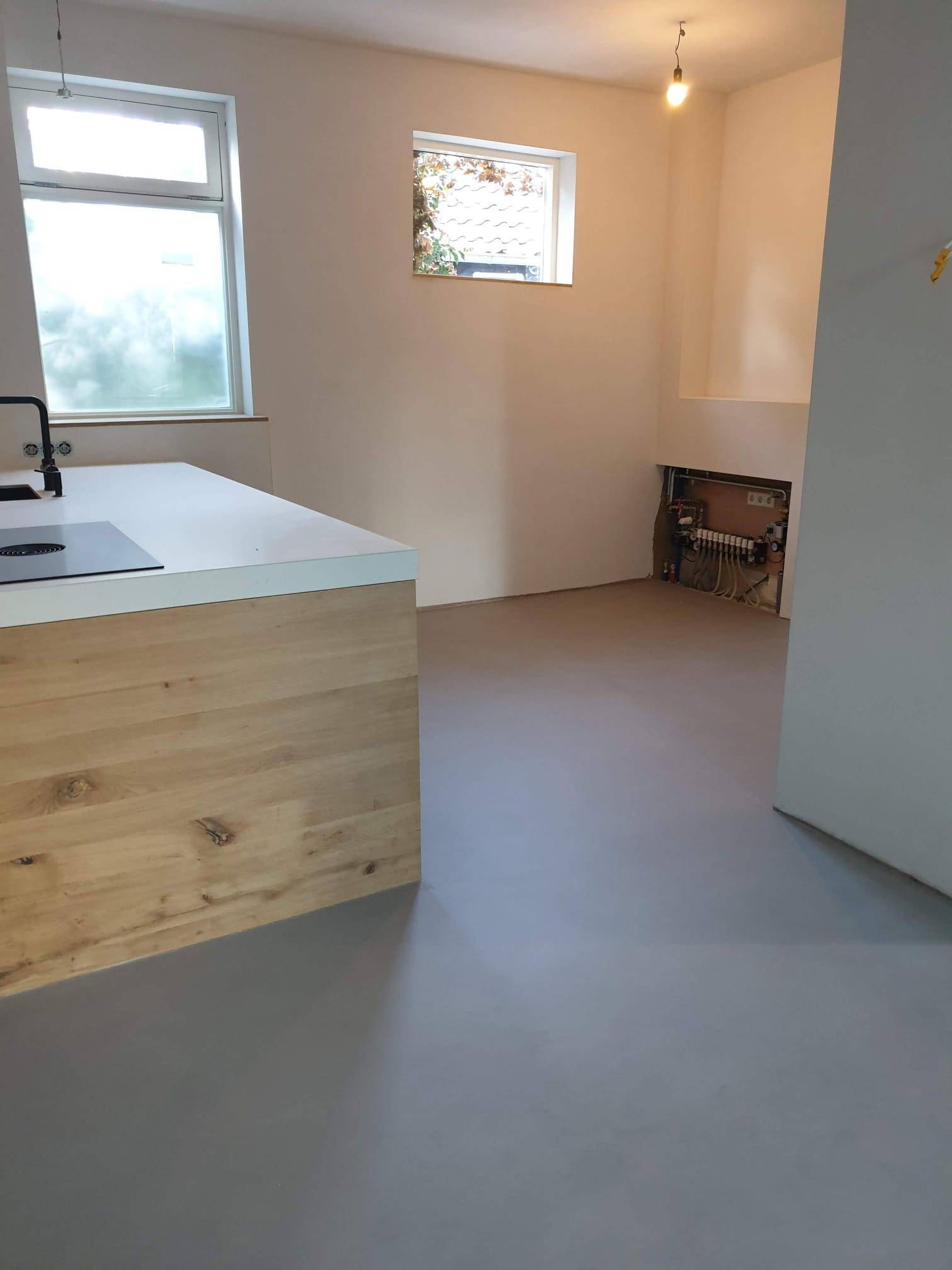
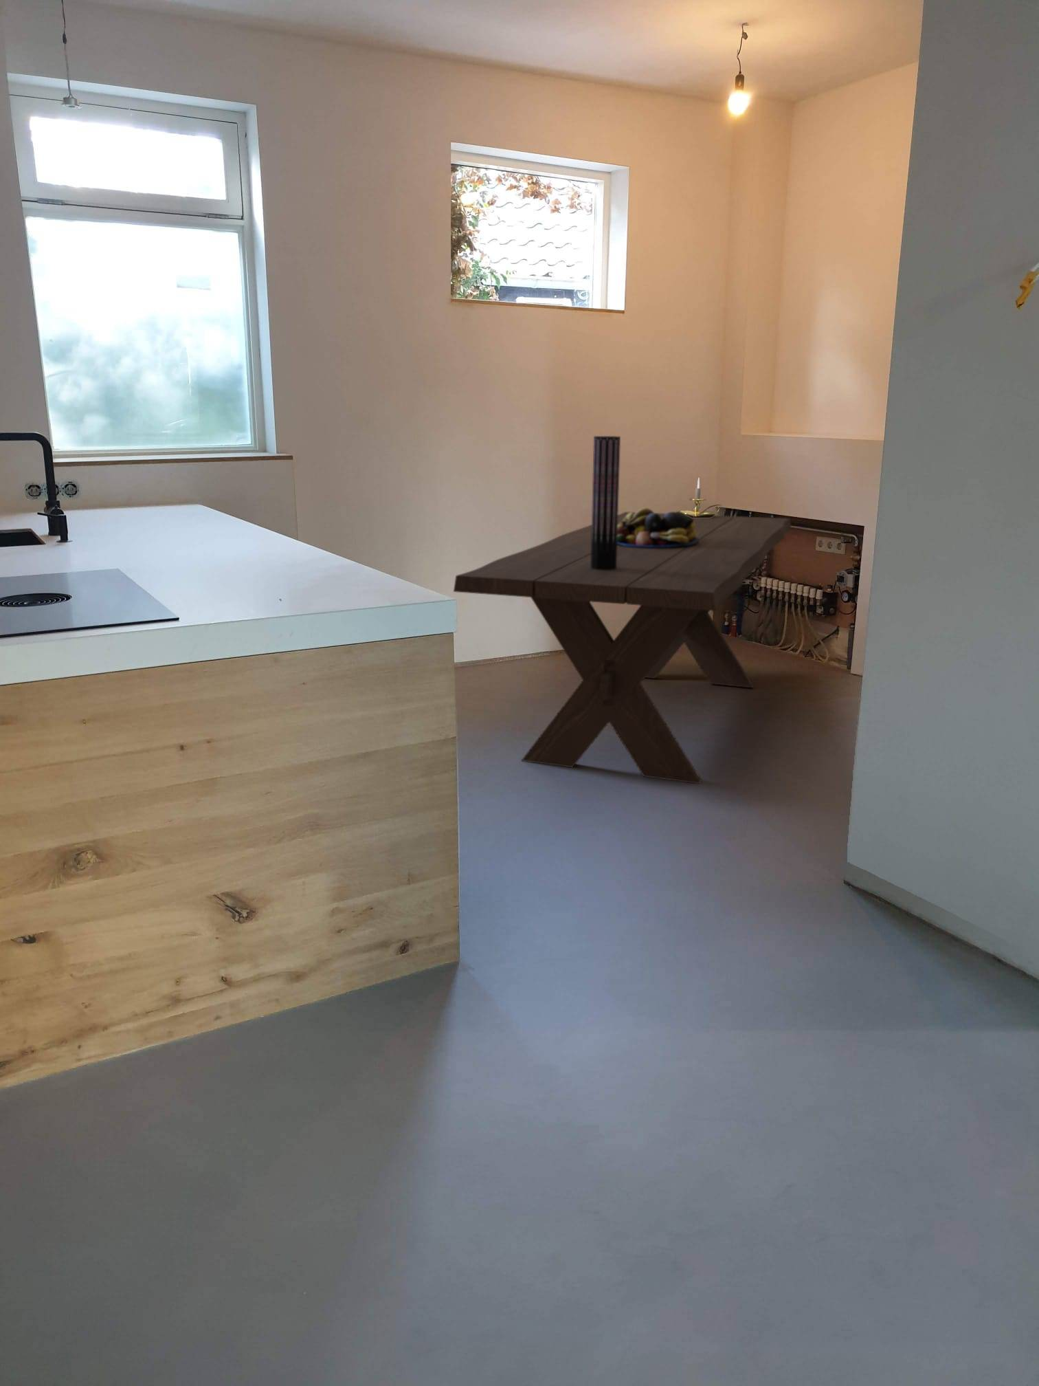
+ fruit bowl (653, 525)
+ cylinder (605, 503)
+ candle holder (700, 497)
+ dining table (653, 632)
